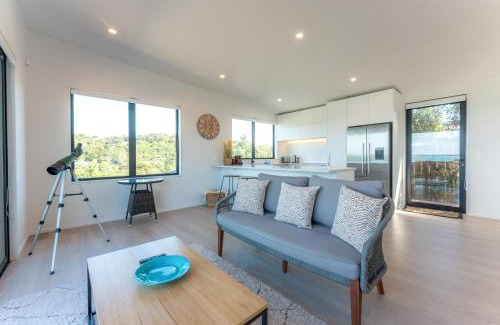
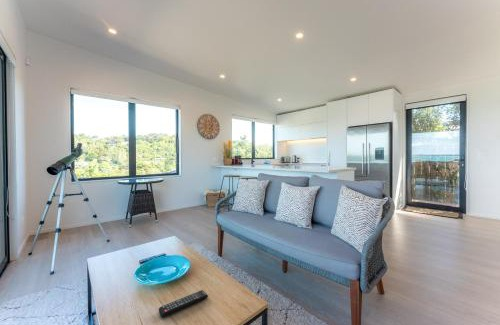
+ remote control (184, 302)
